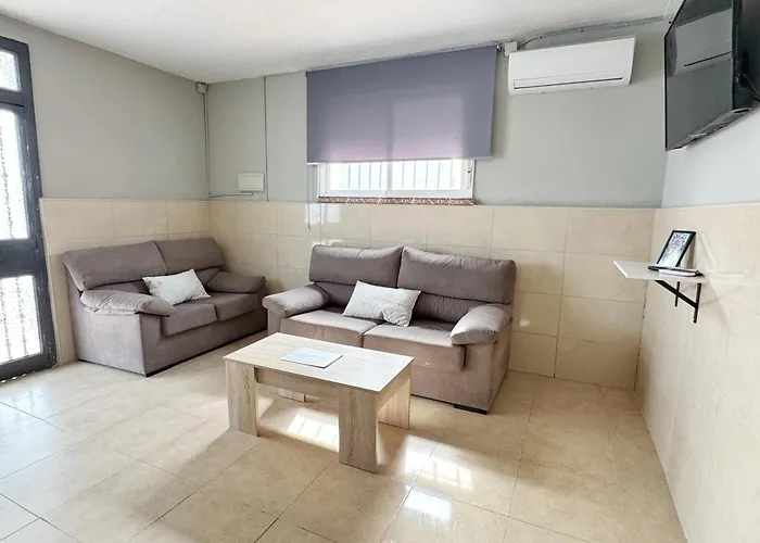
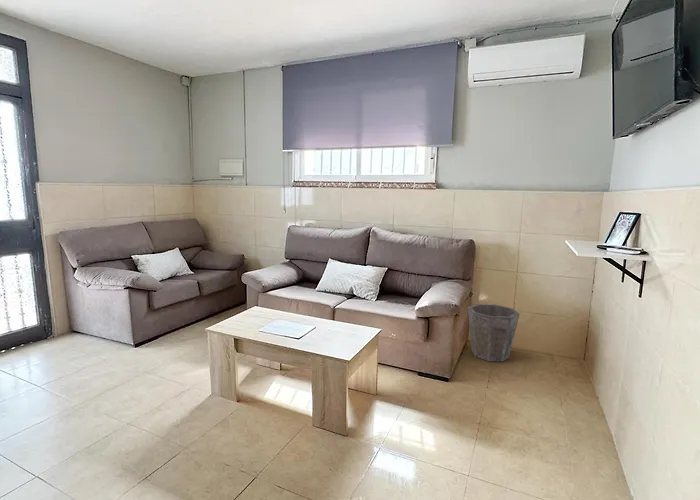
+ waste bin (491, 332)
